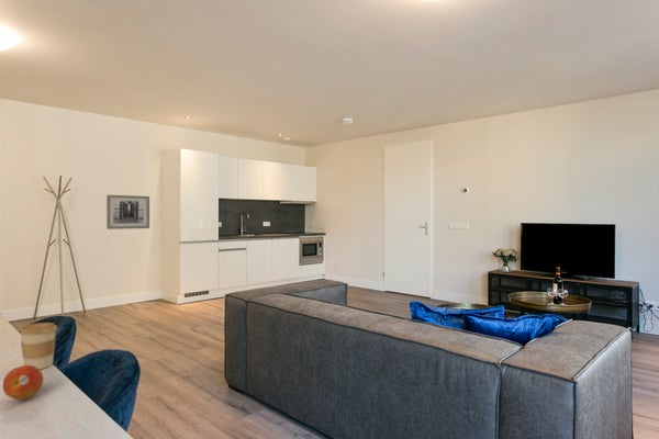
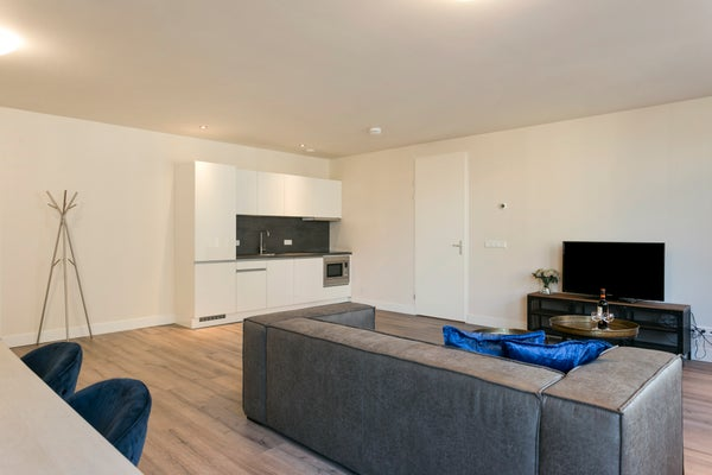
- coffee cup (38, 344)
- wall art (129, 212)
- fruit (23, 382)
